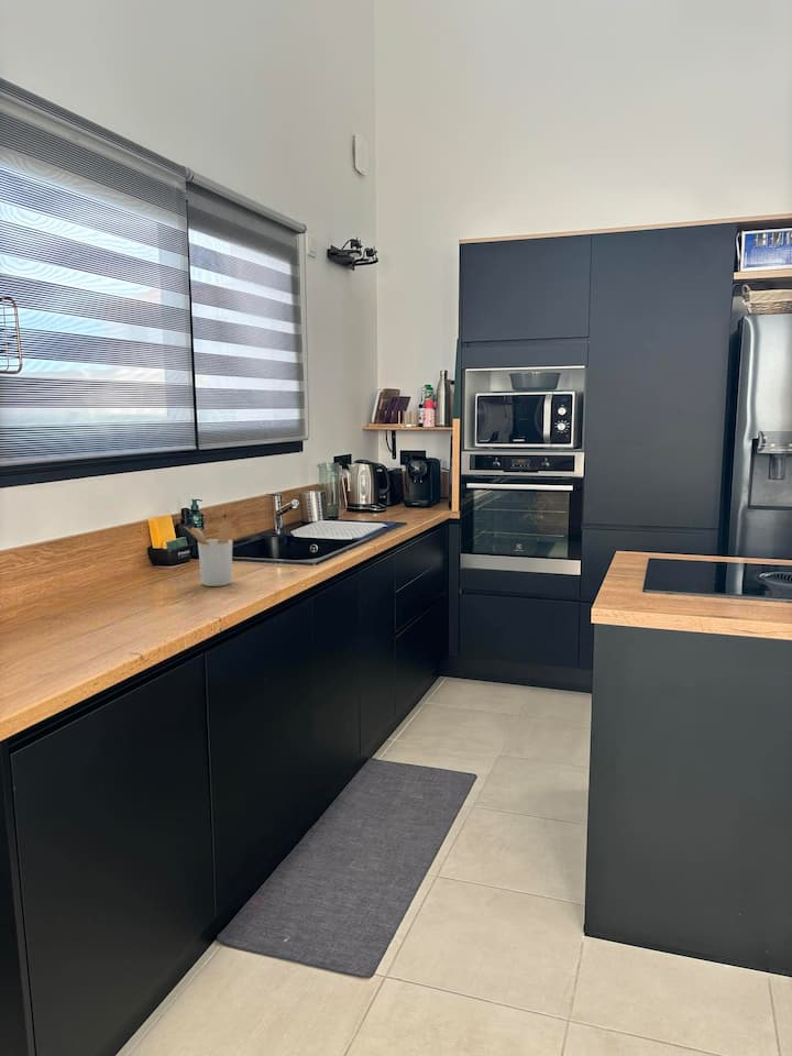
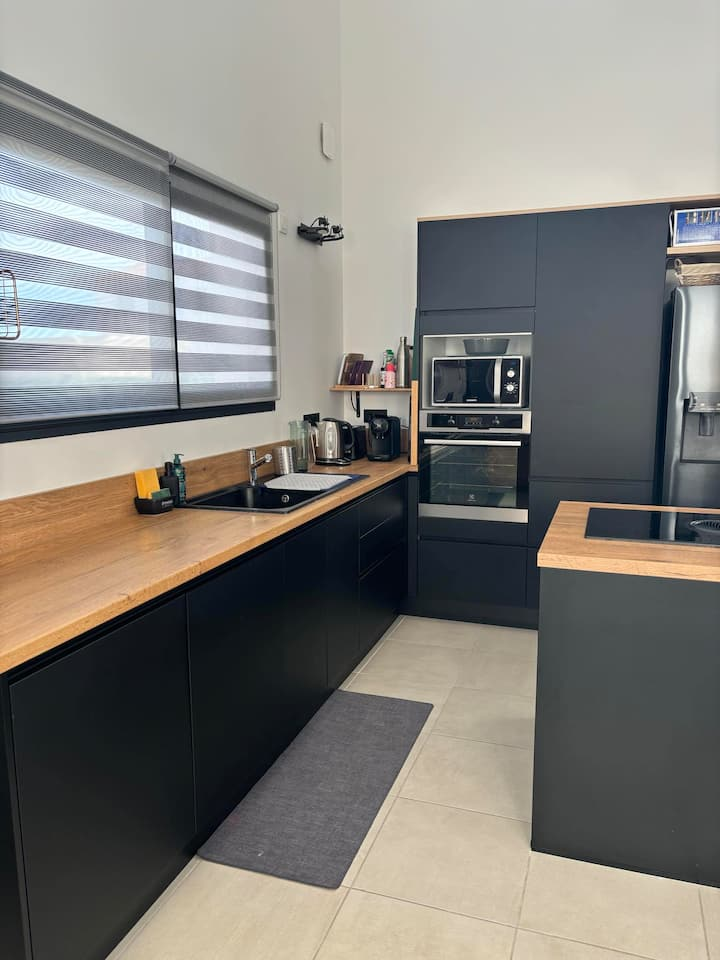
- utensil holder (208, 553)
